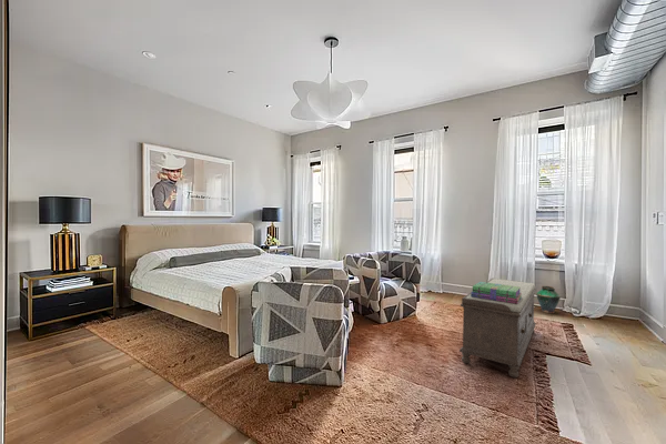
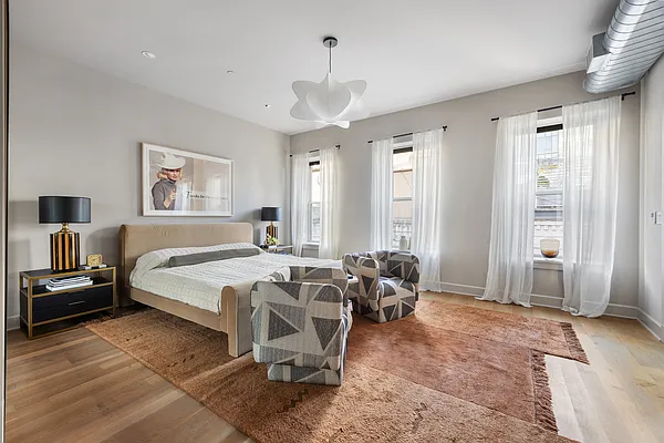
- bench (503, 317)
- stack of books (496, 291)
- vase (547, 299)
